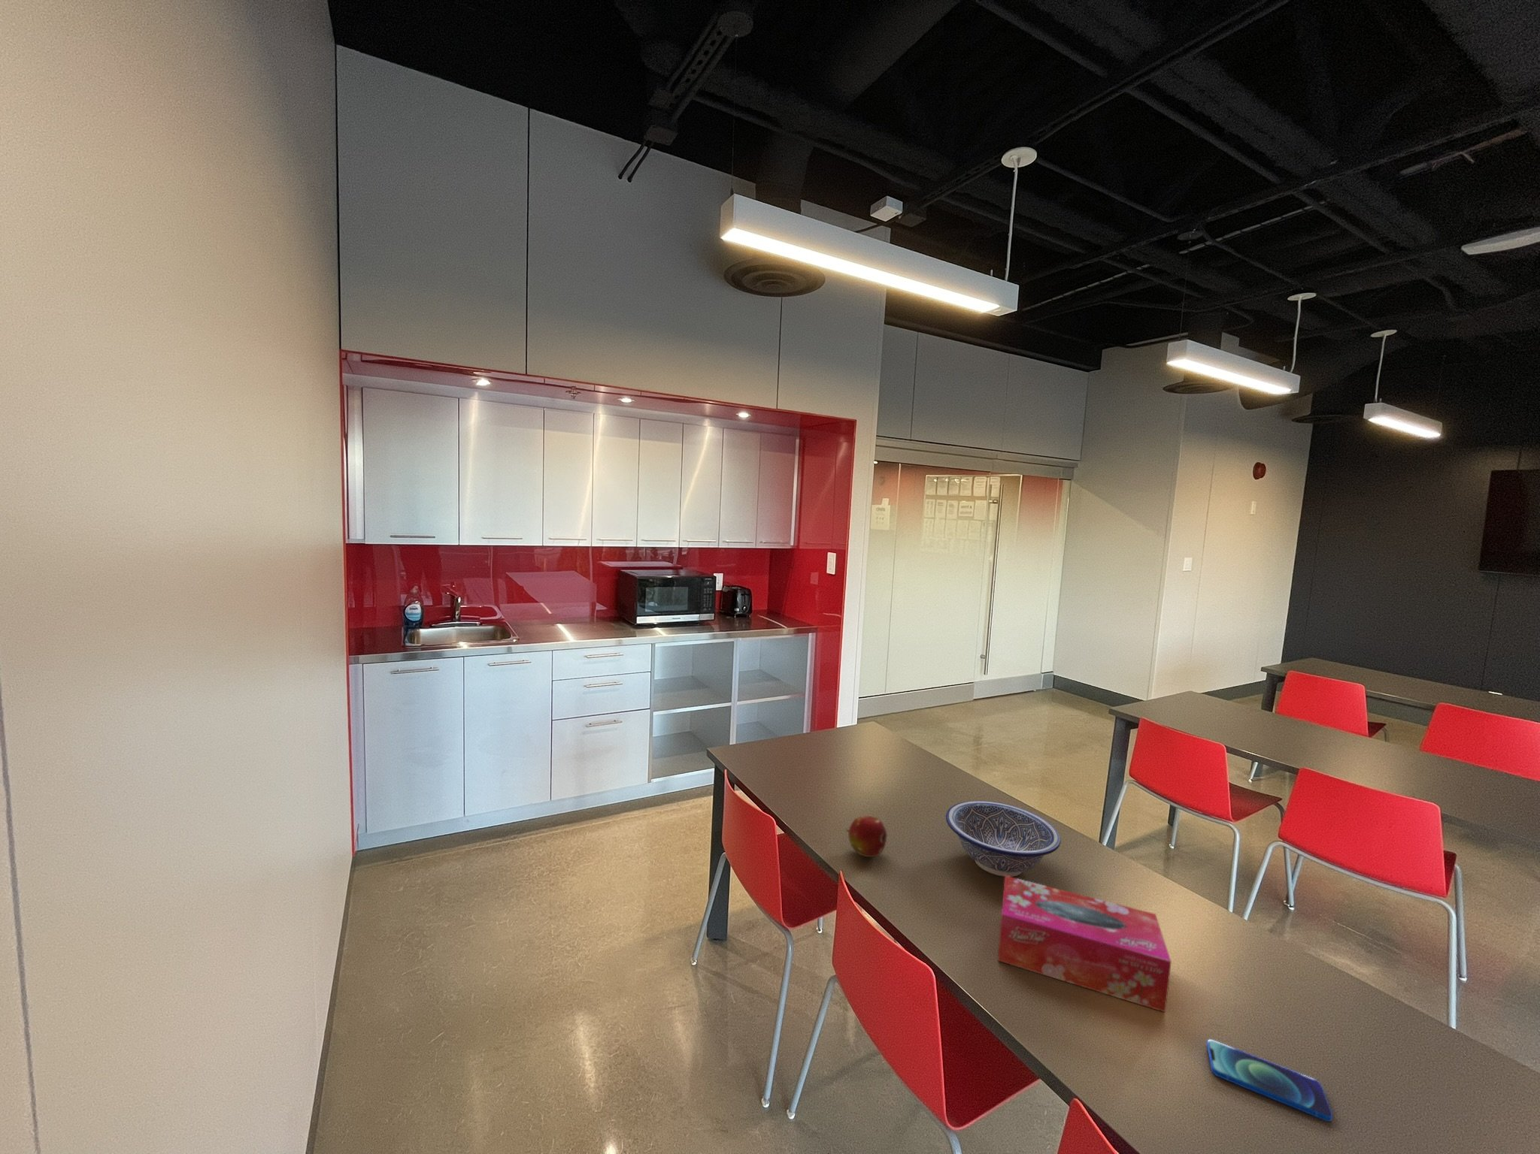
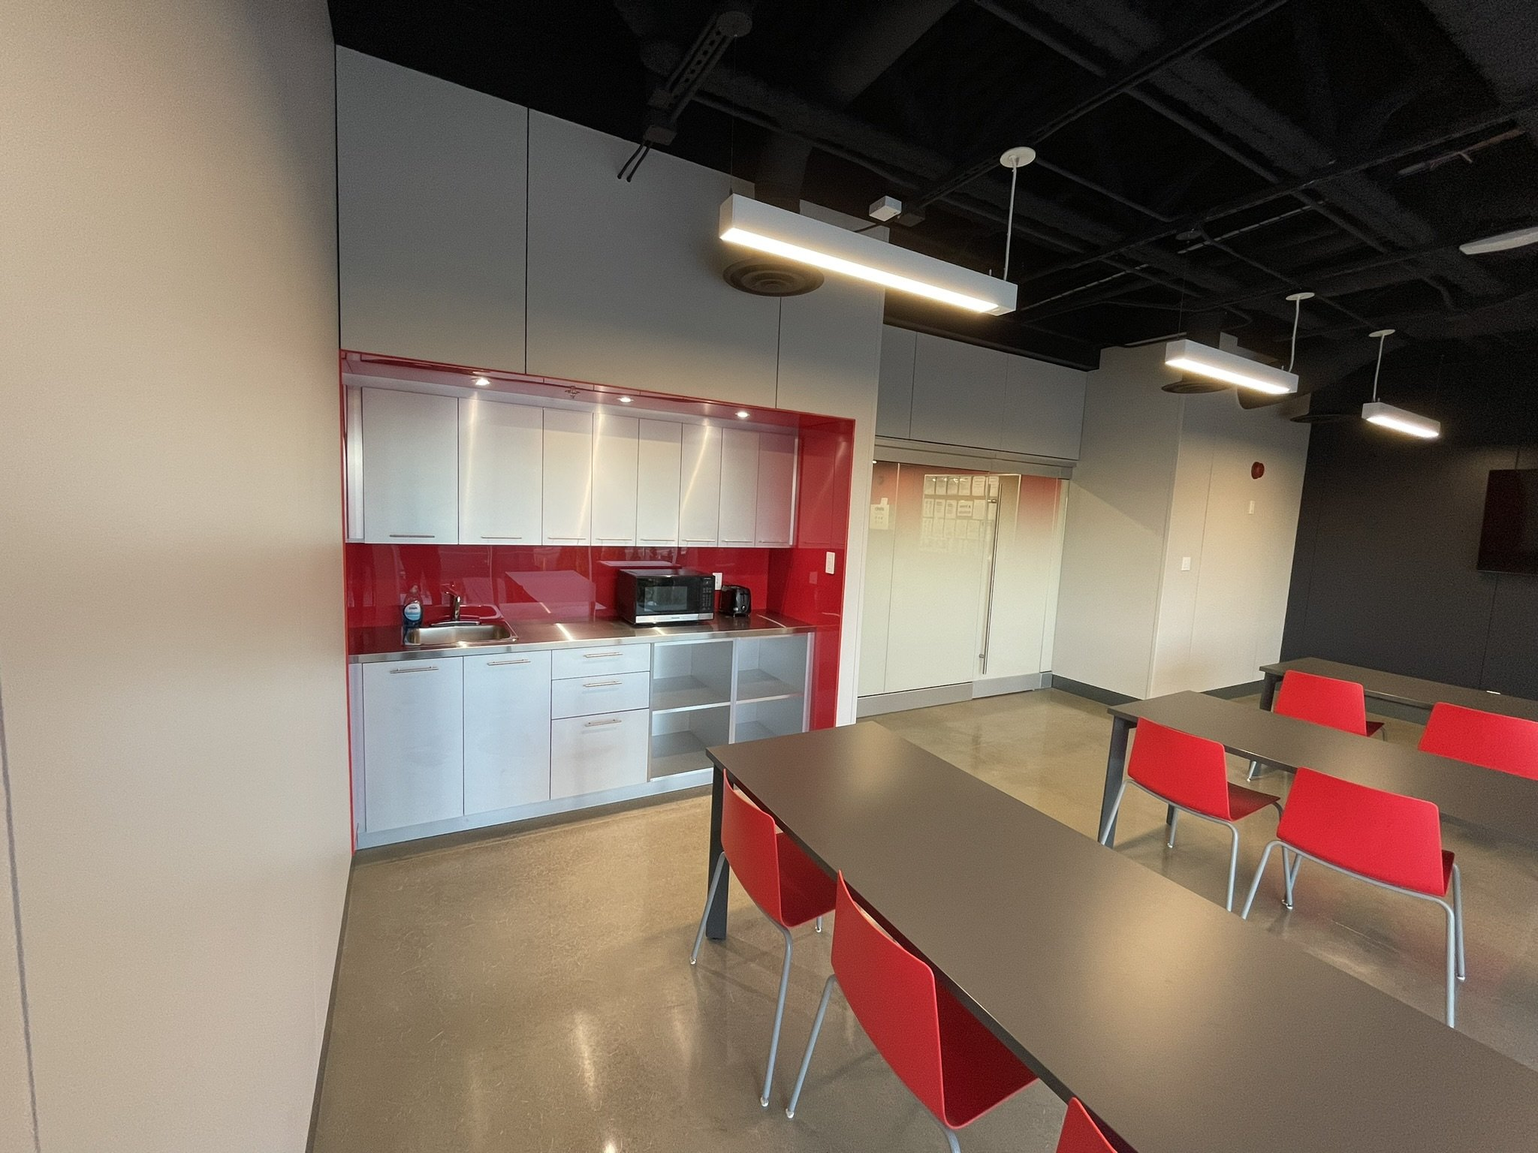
- fruit (865, 835)
- tissue box (1077, 937)
- smartphone (1266, 1078)
- decorative bowl (999, 844)
